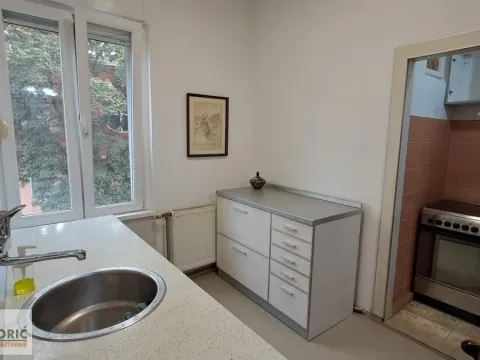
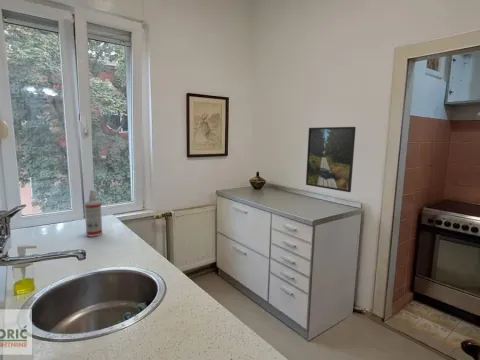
+ spray bottle (93, 212)
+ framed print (328, 158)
